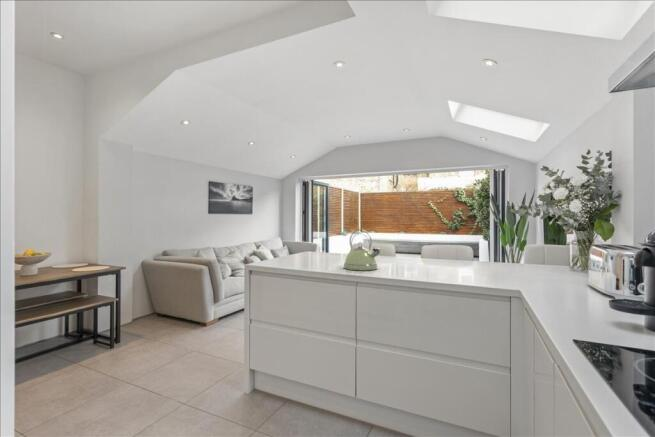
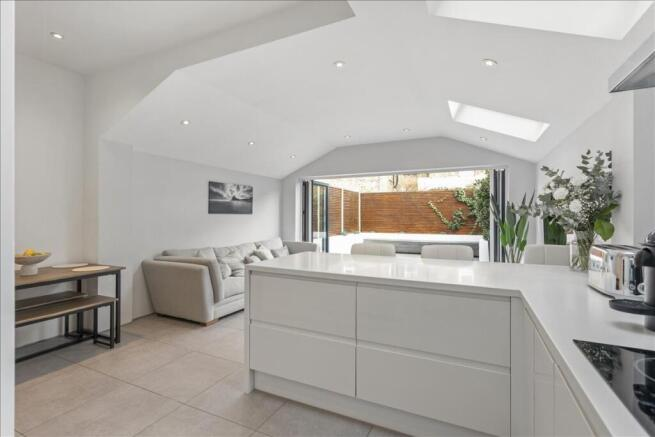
- kettle (362, 248)
